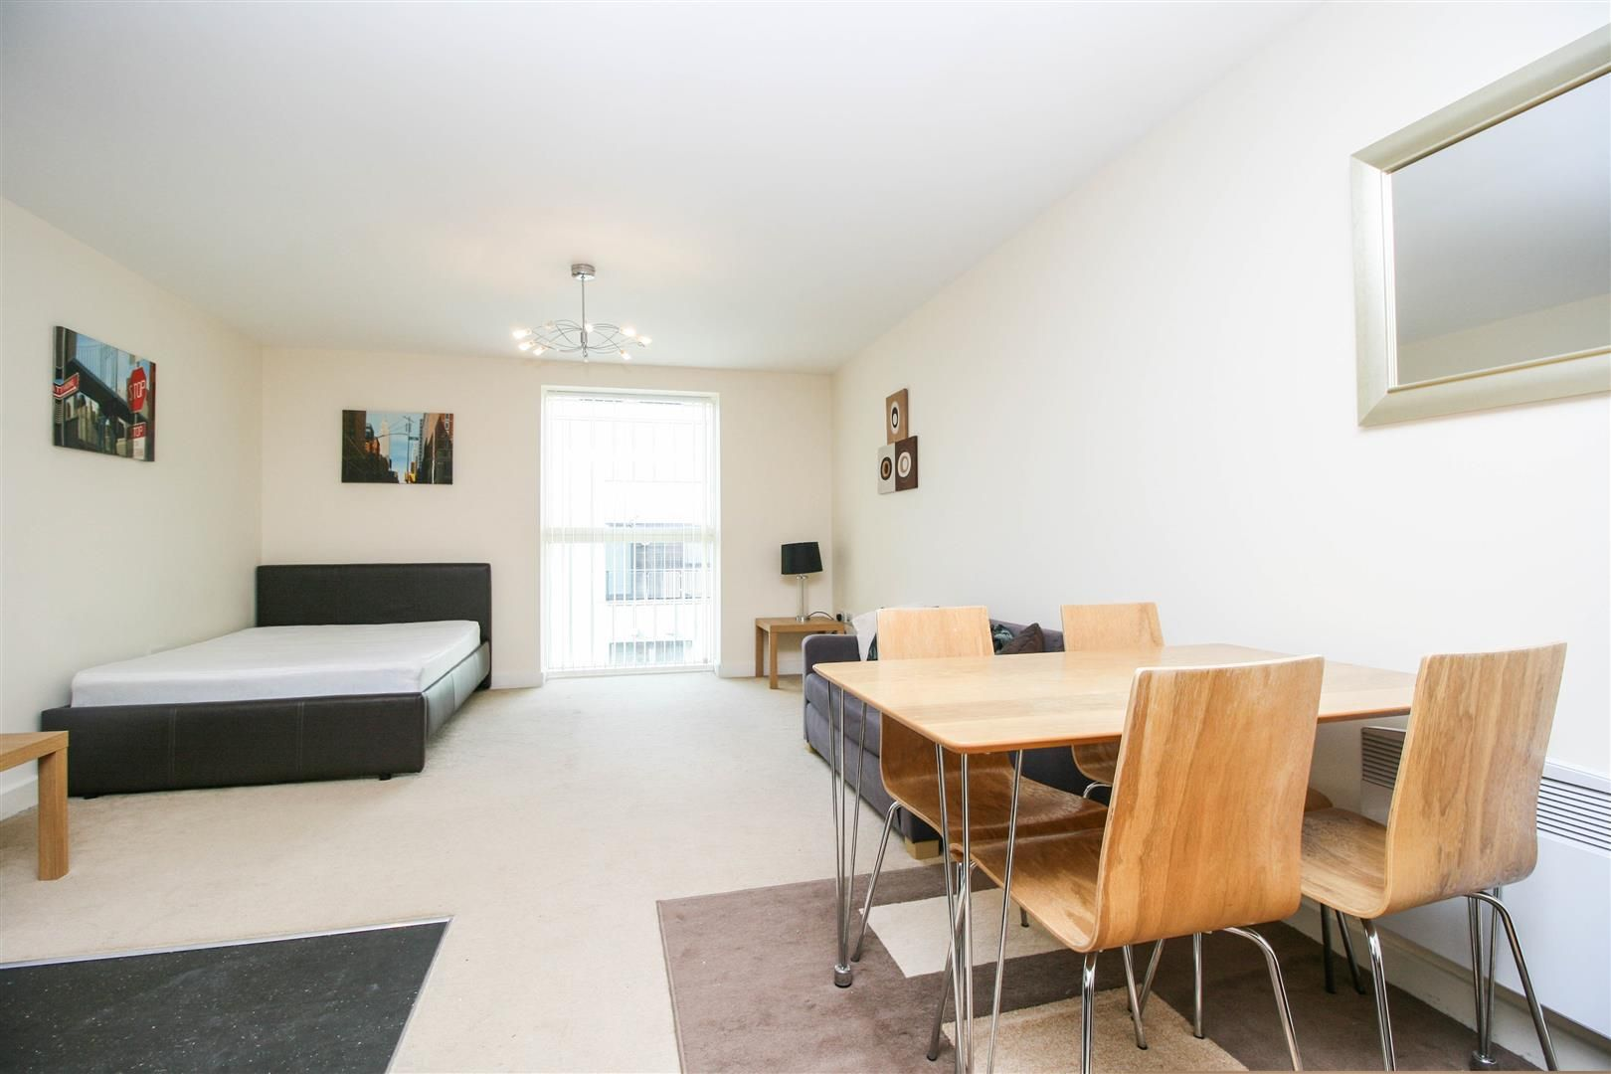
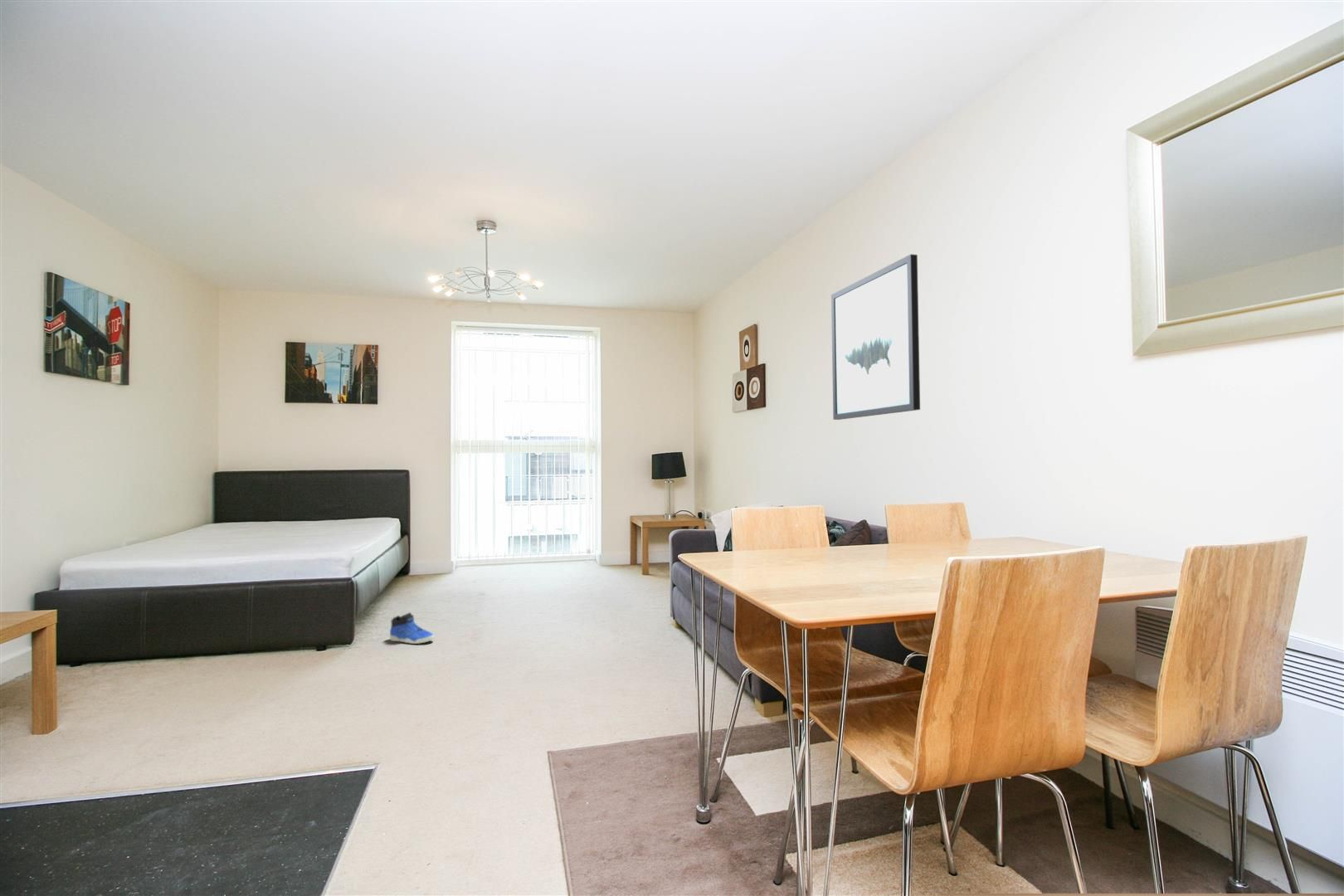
+ wall art (870, 346)
+ sneaker (411, 627)
